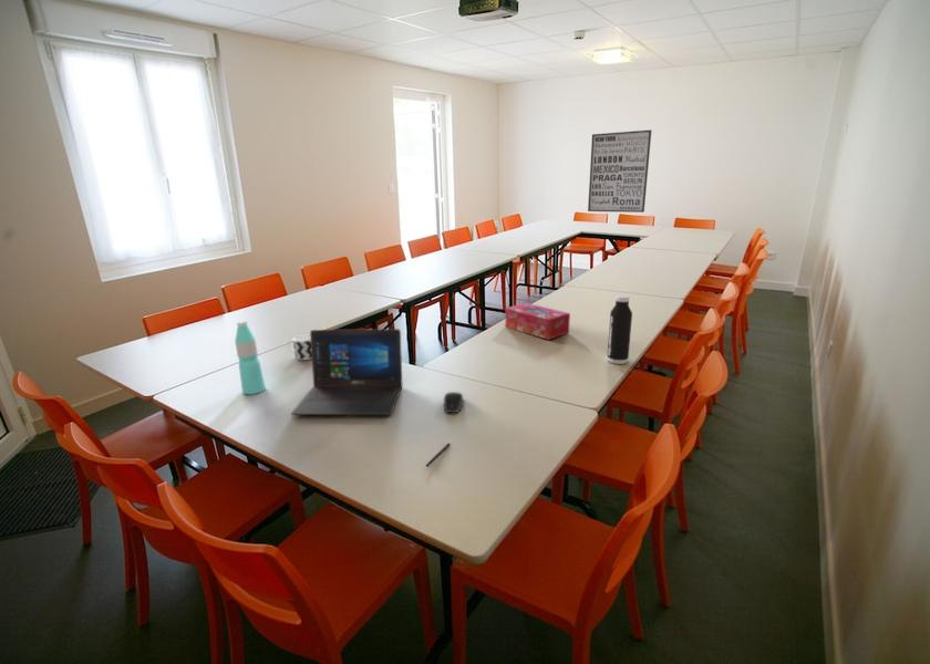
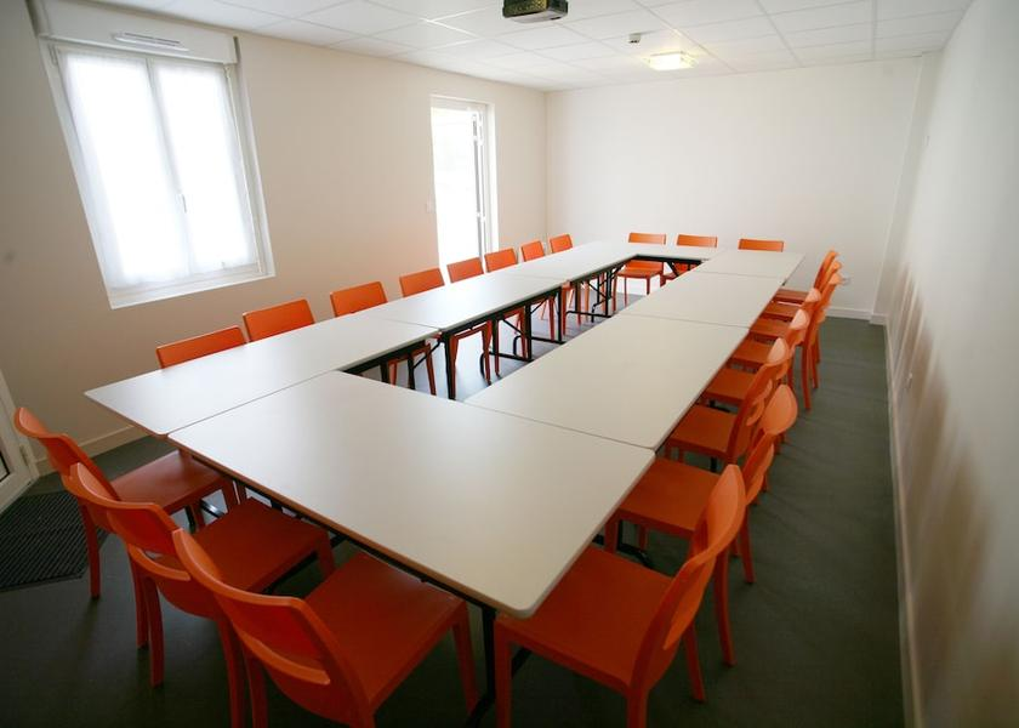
- water bottle (619, 329)
- computer mouse (453, 400)
- pen (438, 454)
- cup (301, 346)
- water bottle (248, 355)
- tissue box (536, 320)
- wall art (618, 173)
- laptop (348, 370)
